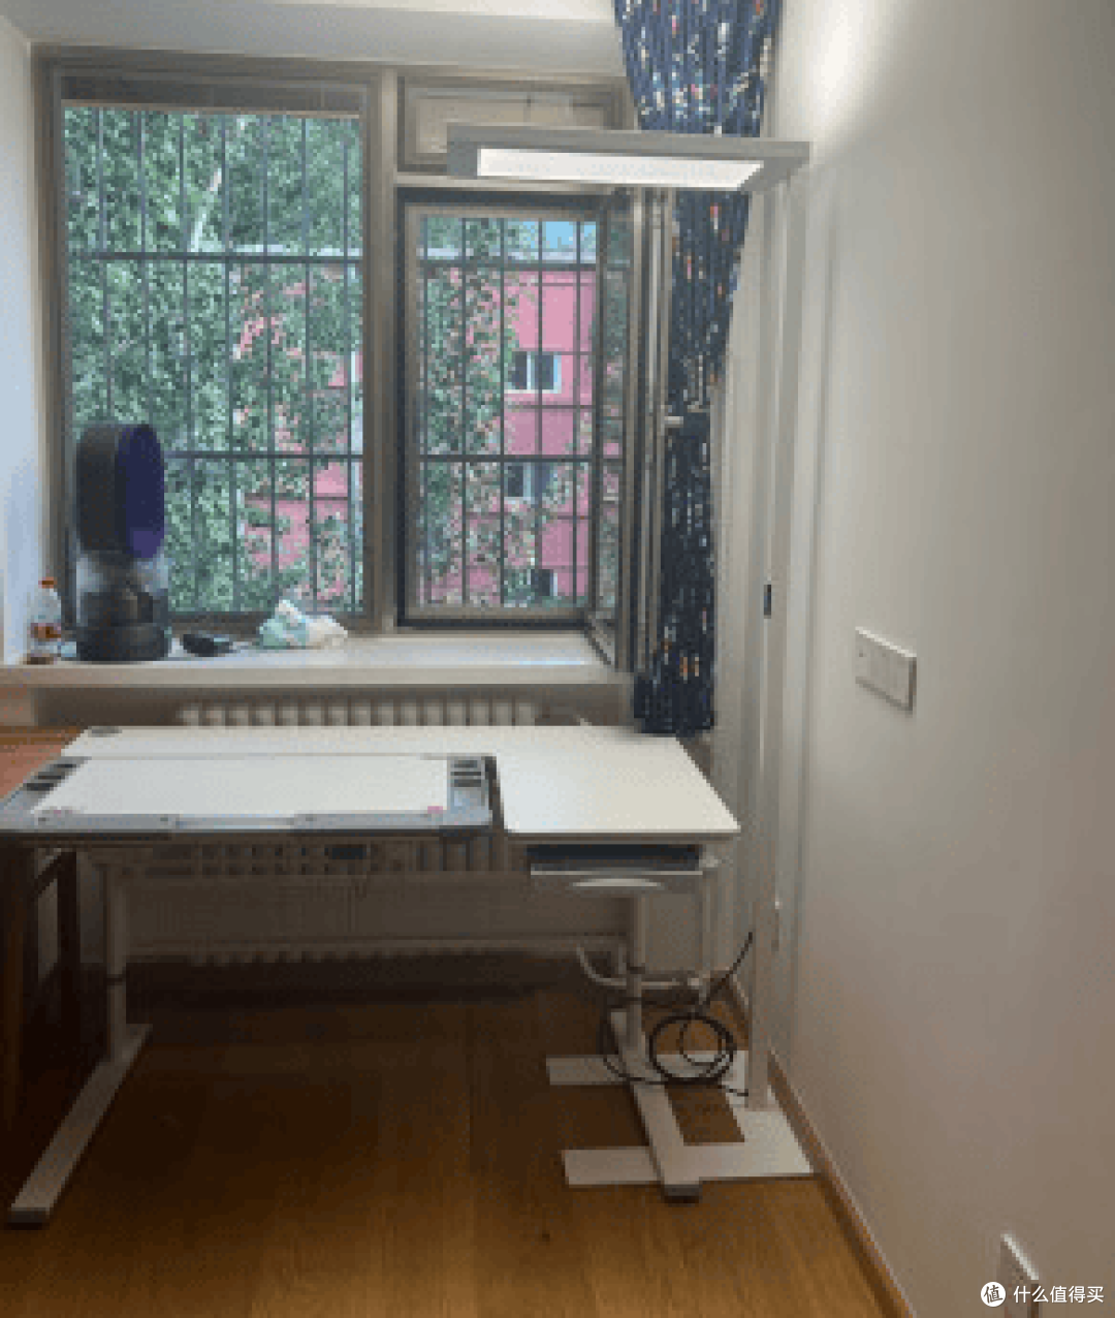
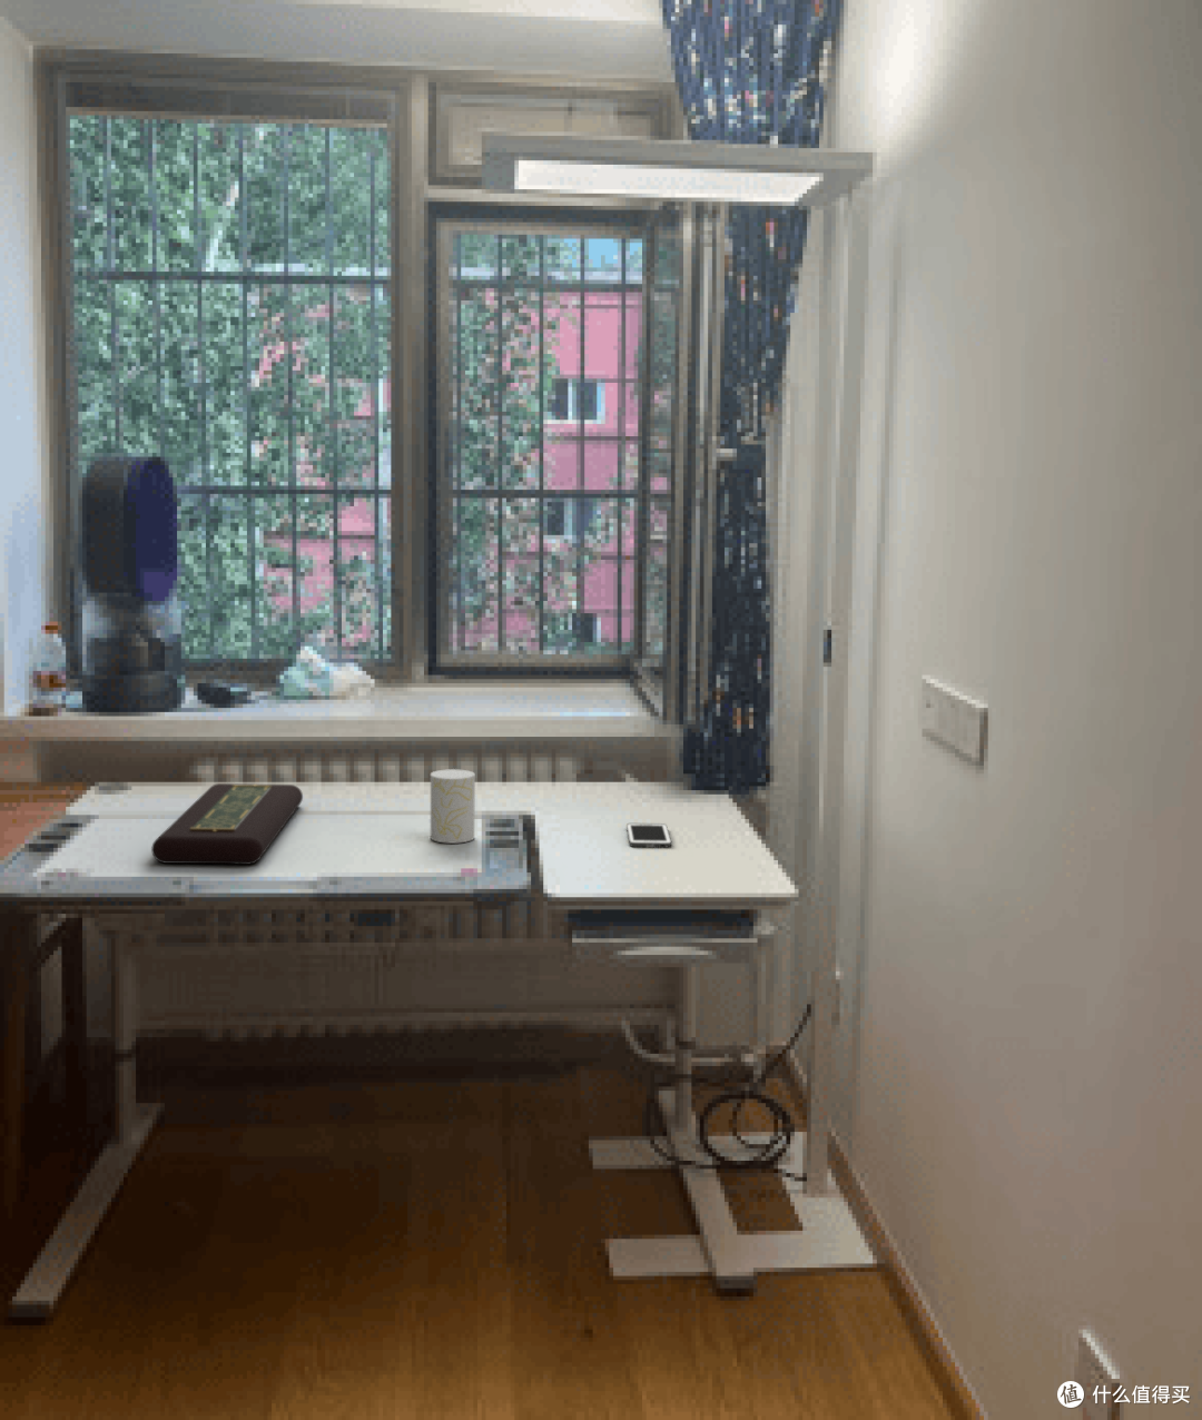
+ keyboard (233, 819)
+ cell phone (648, 835)
+ cup (452, 806)
